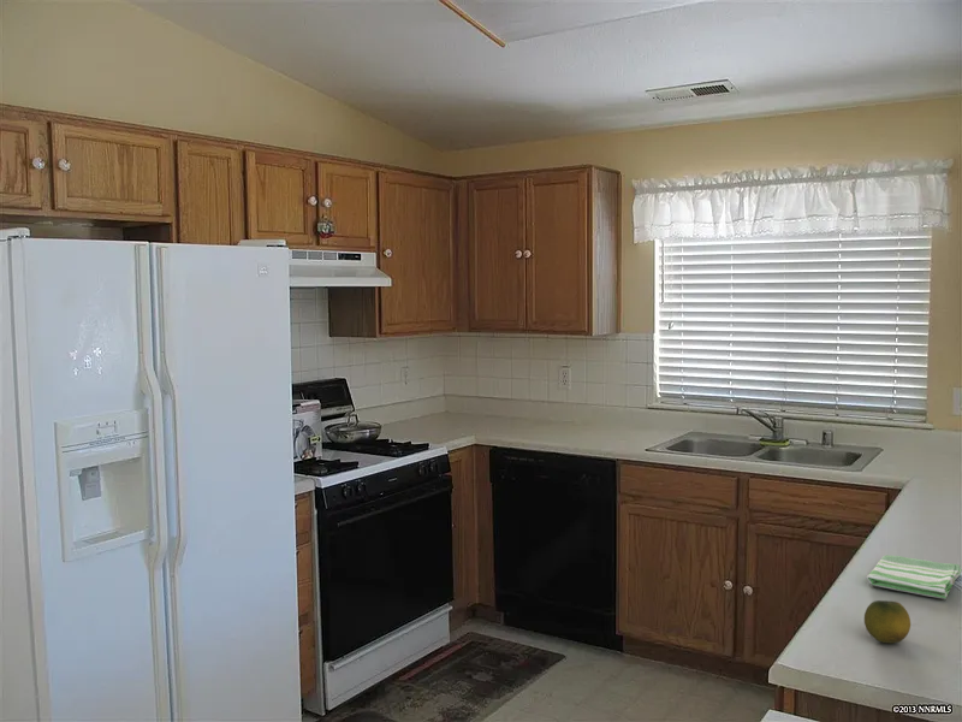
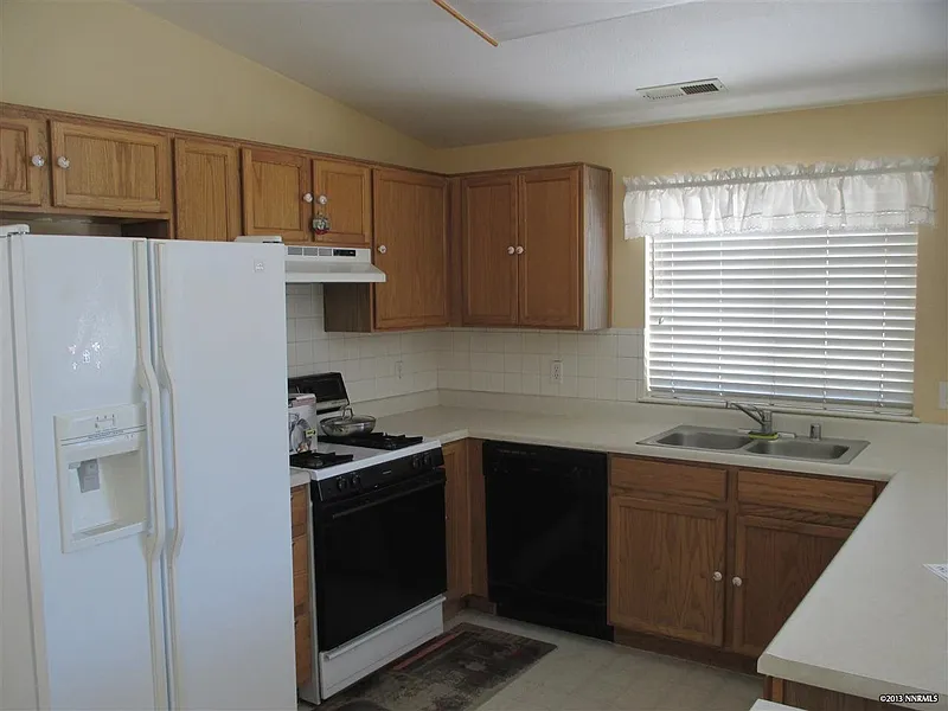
- fruit (886, 620)
- dish towel (913, 574)
